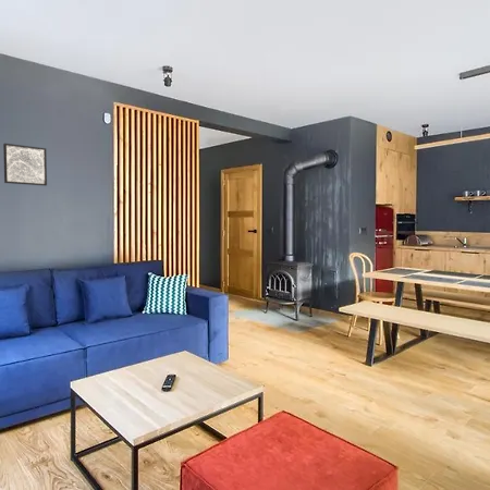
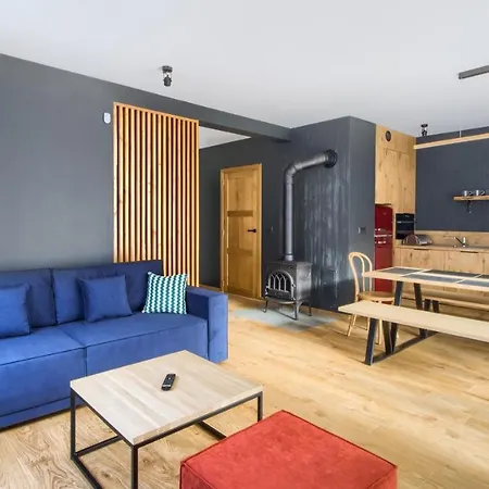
- wall art (25, 164)
